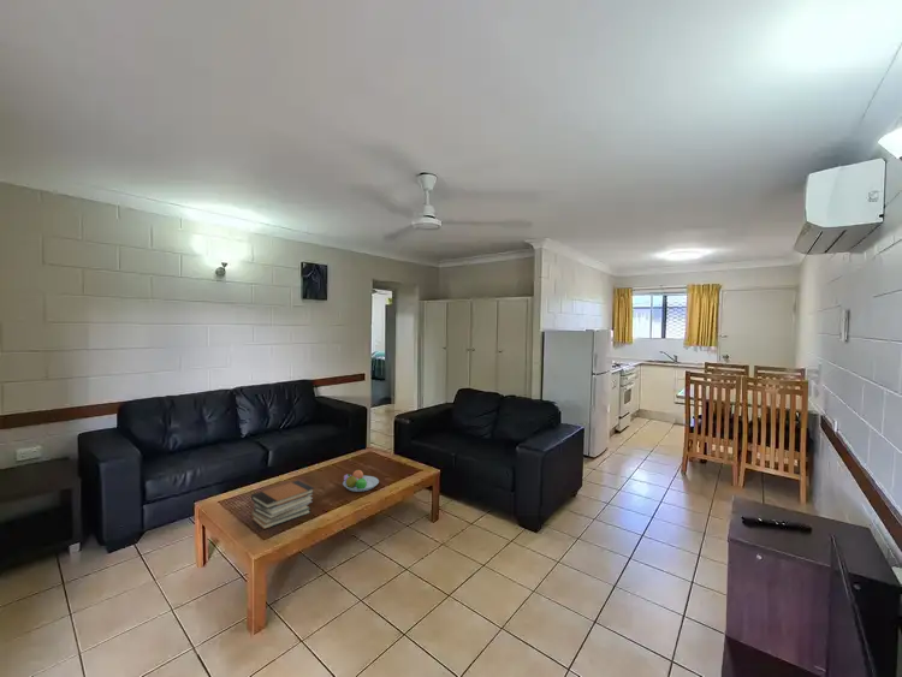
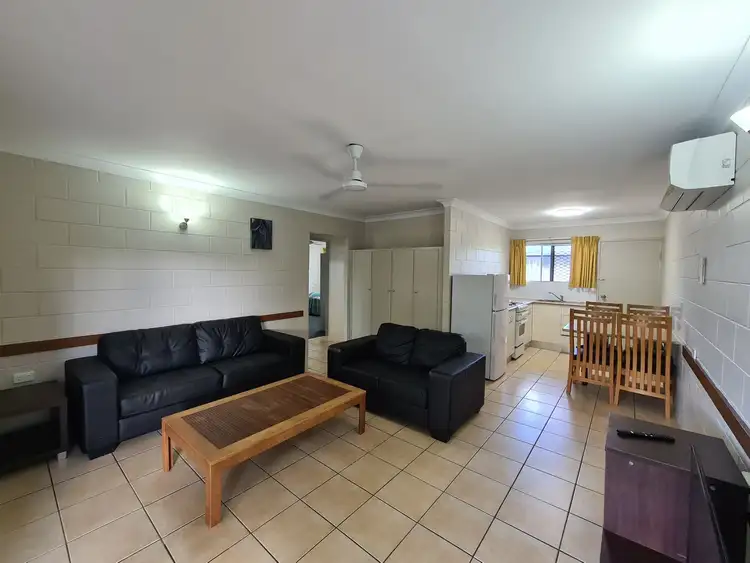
- fruit bowl (360, 479)
- book stack (283, 503)
